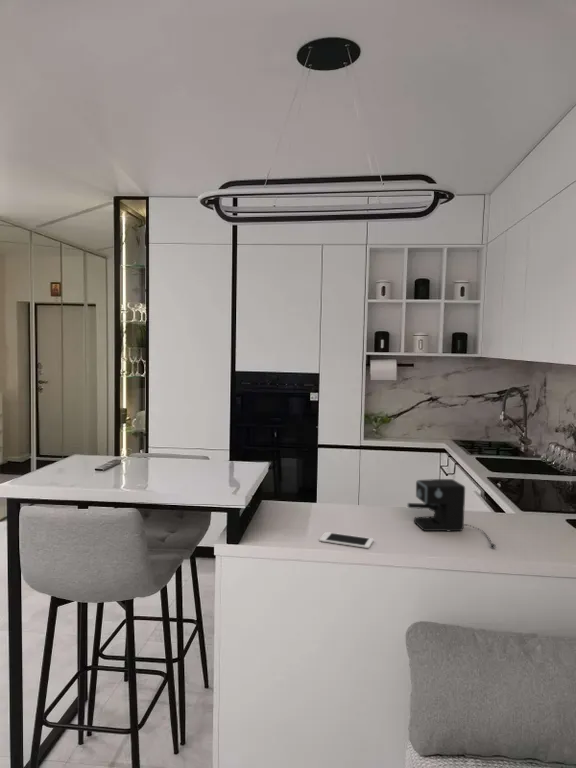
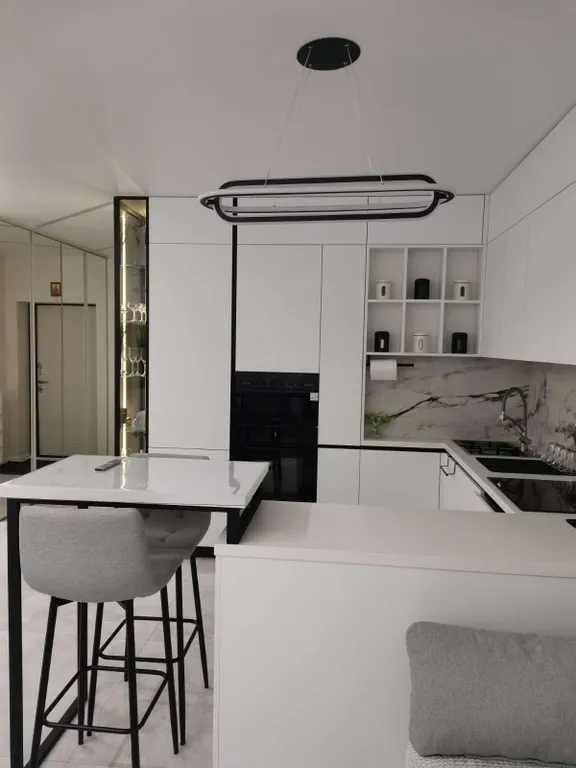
- cell phone (346, 539)
- coffee maker (451, 511)
